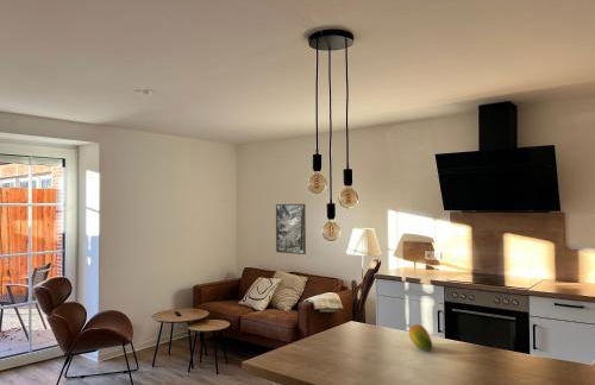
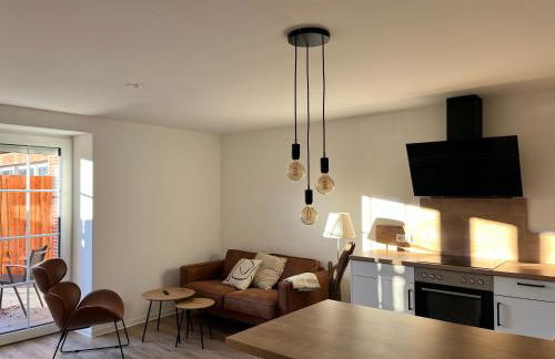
- fruit (420, 336)
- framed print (290, 228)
